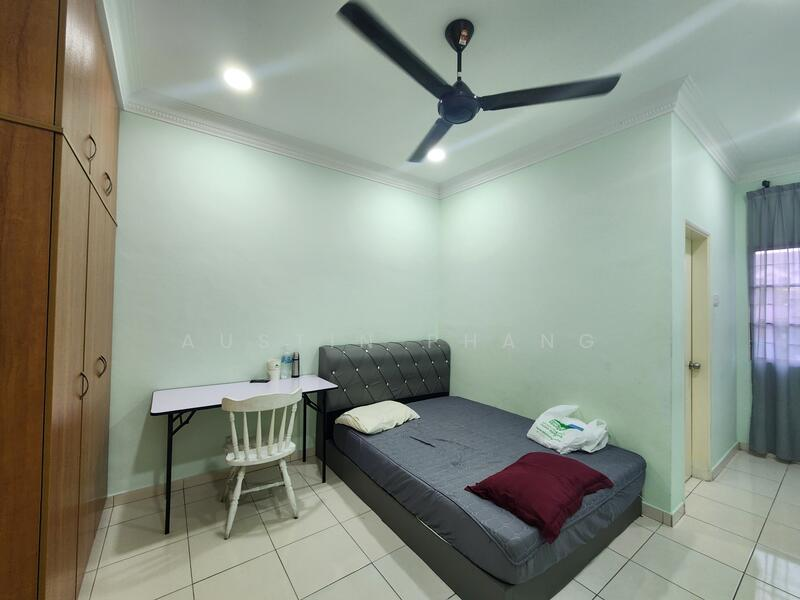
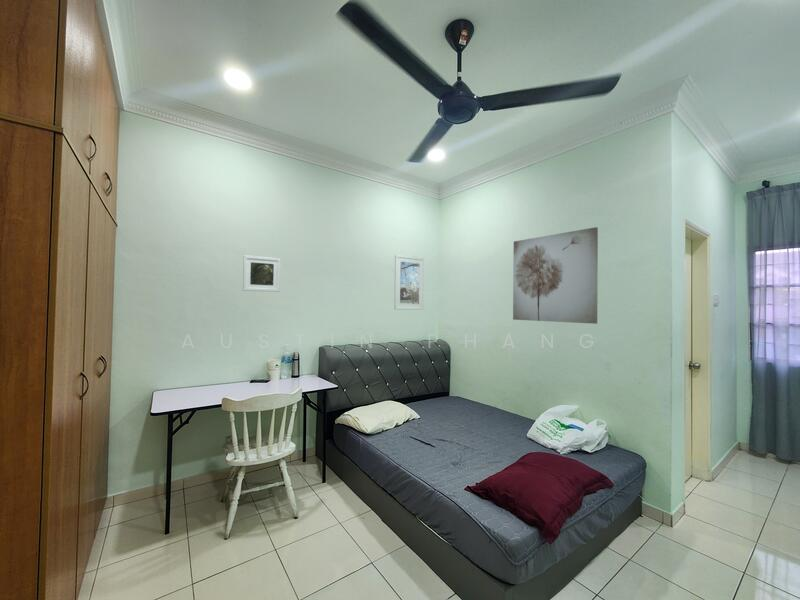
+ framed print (409, 283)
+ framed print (262, 274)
+ wall art (551, 278)
